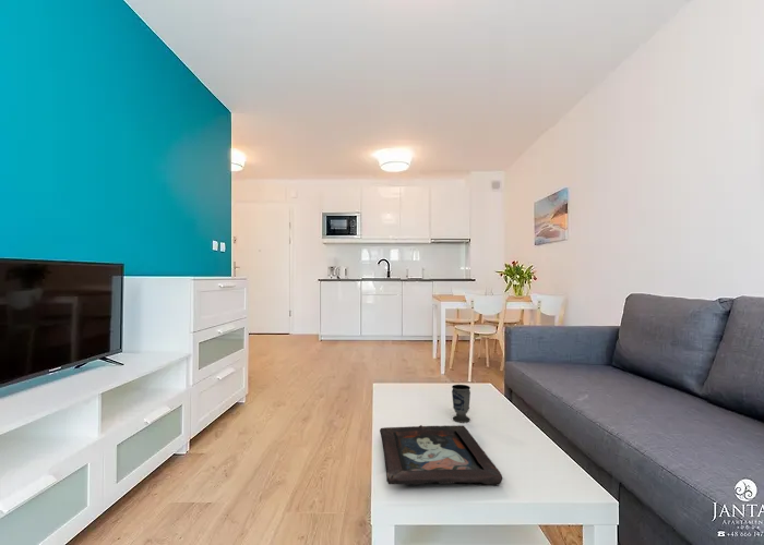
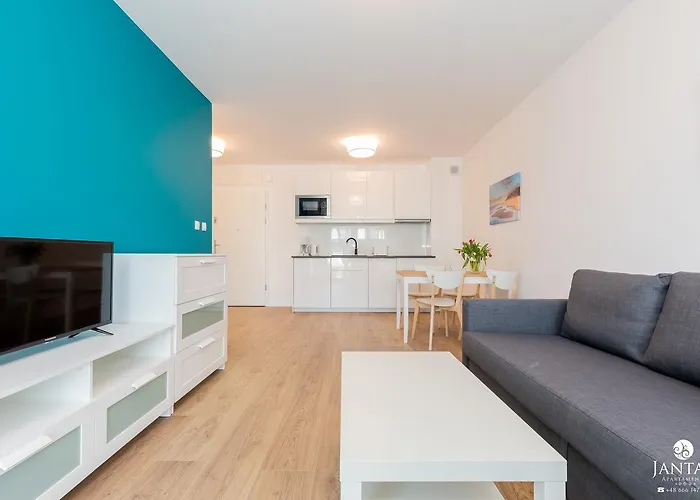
- decorative tray (431, 451)
- cup (461, 402)
